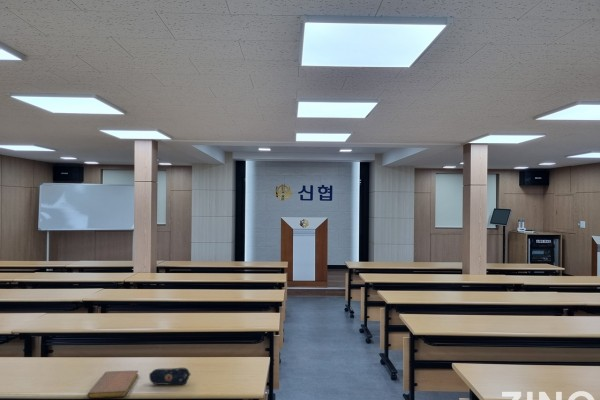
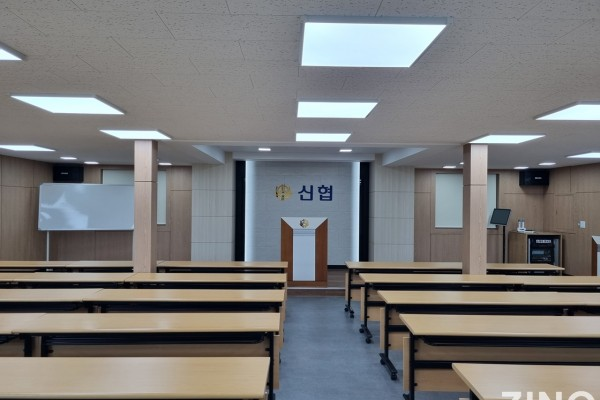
- pencil case (169, 376)
- notebook (114, 383)
